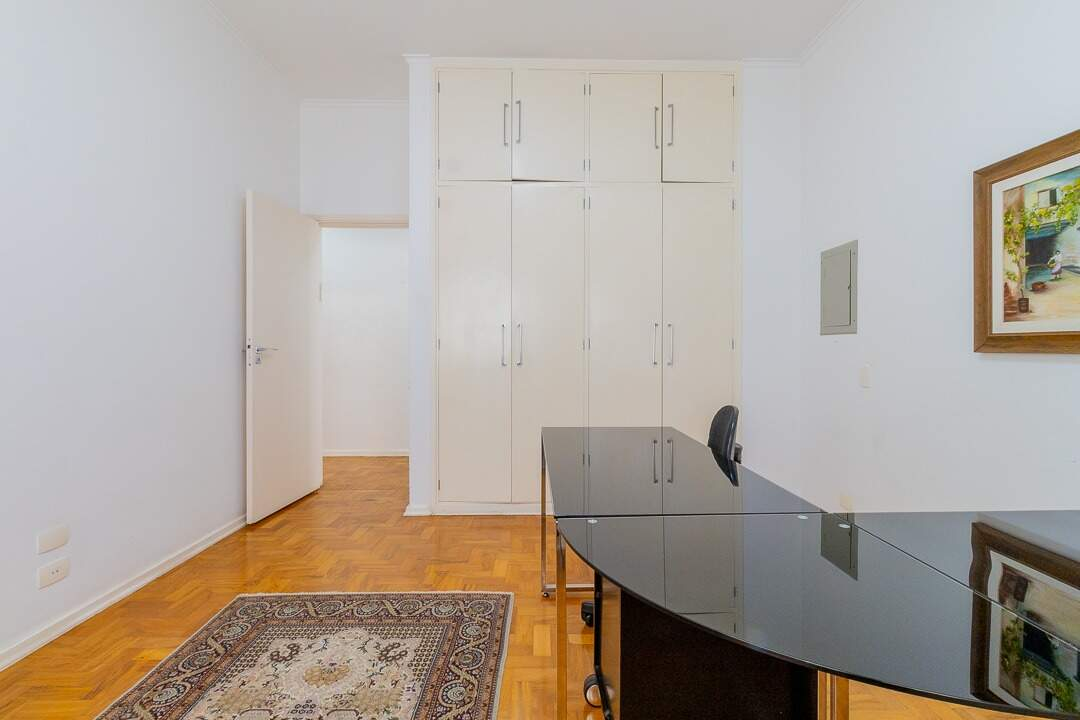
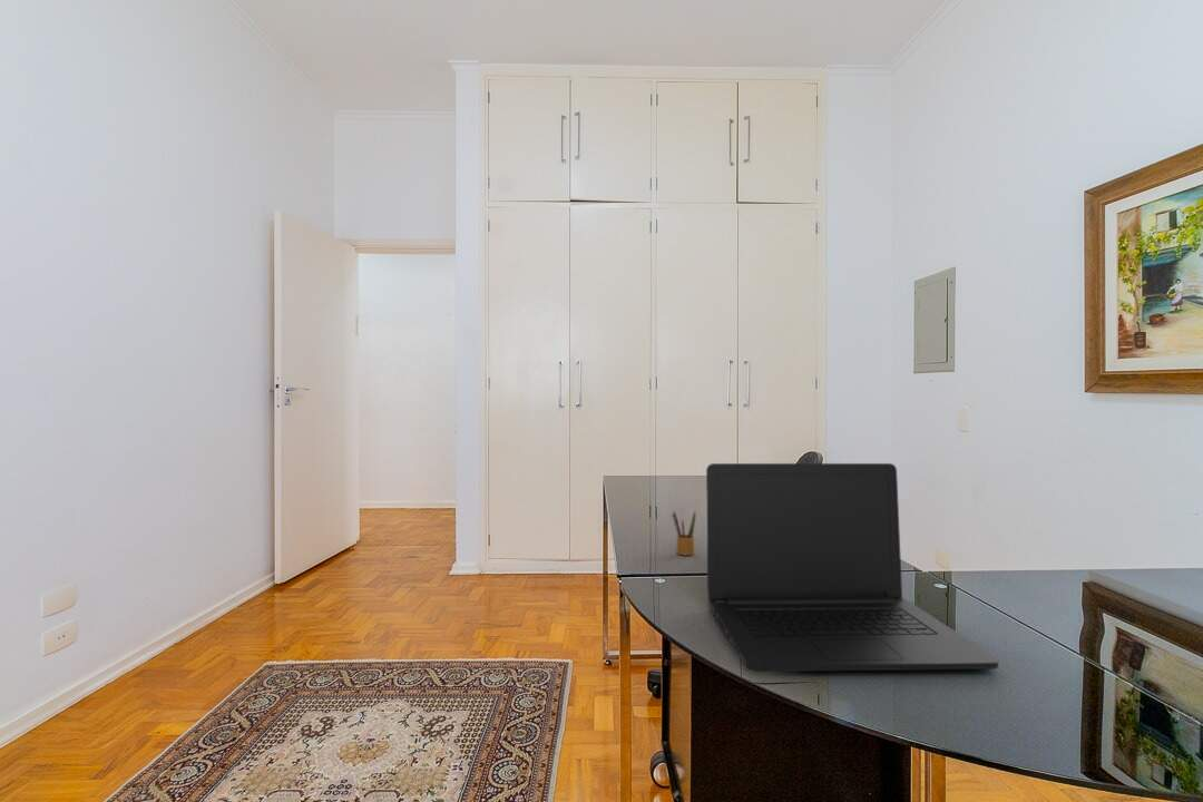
+ pencil box (684, 532)
+ laptop (832, 552)
